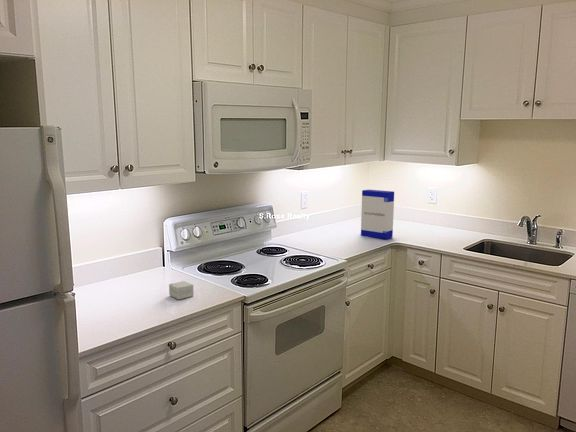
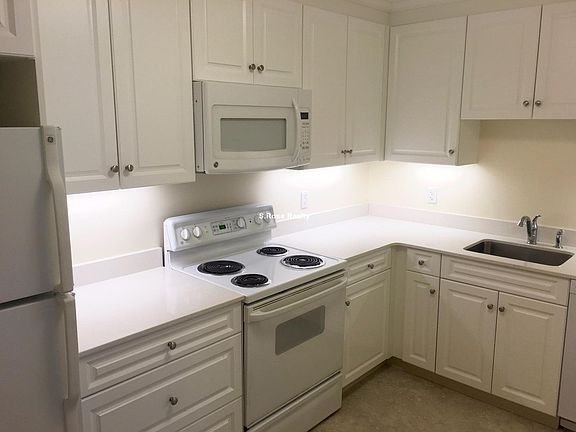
- small box (181, 290)
- cereal box (377, 213)
